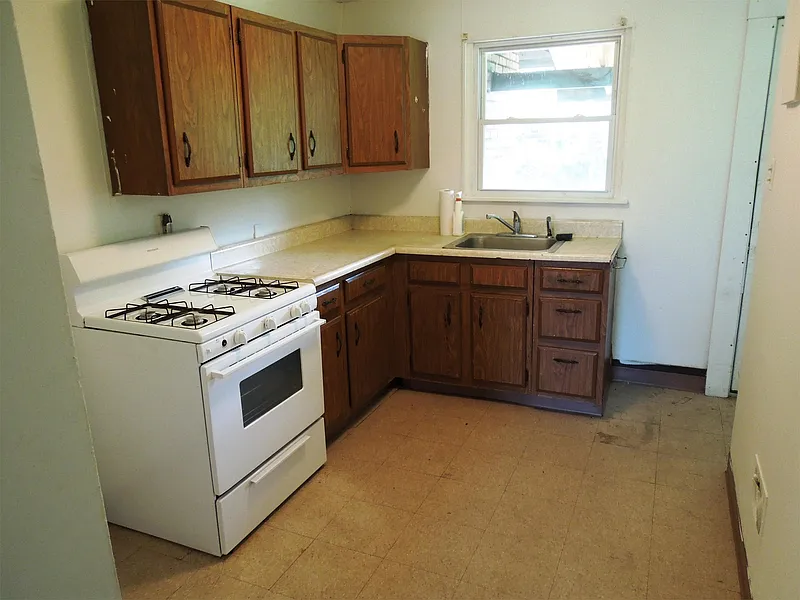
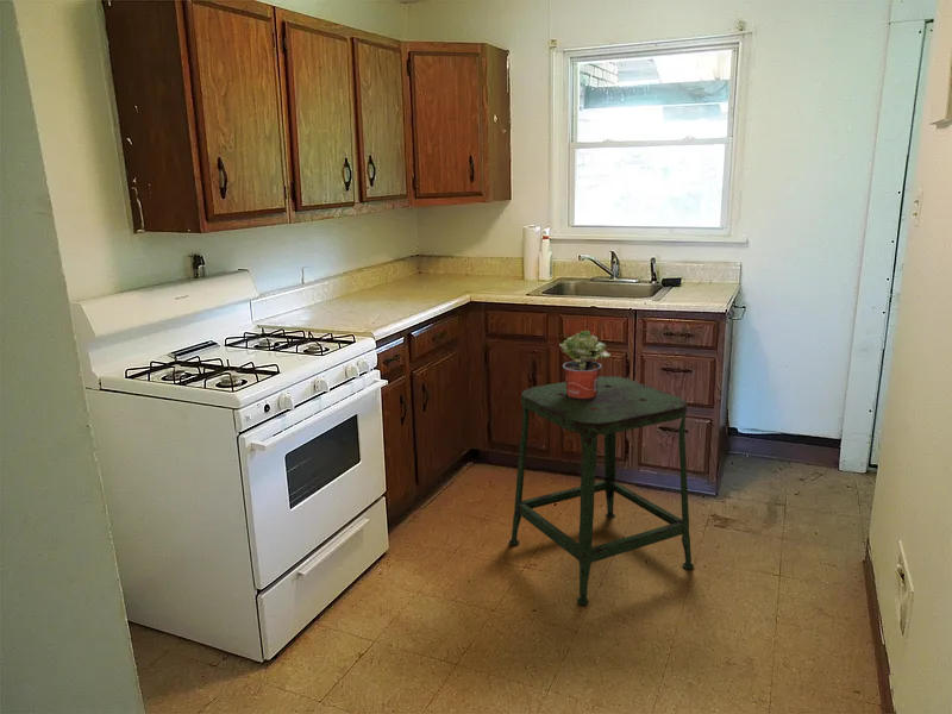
+ potted plant (584, 363)
+ stool (601, 481)
